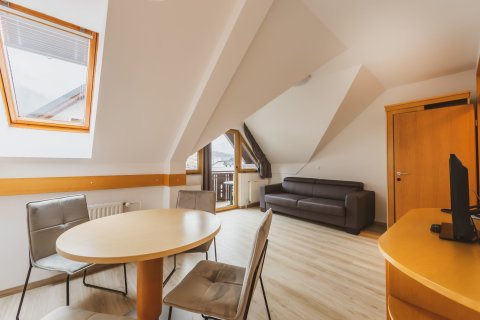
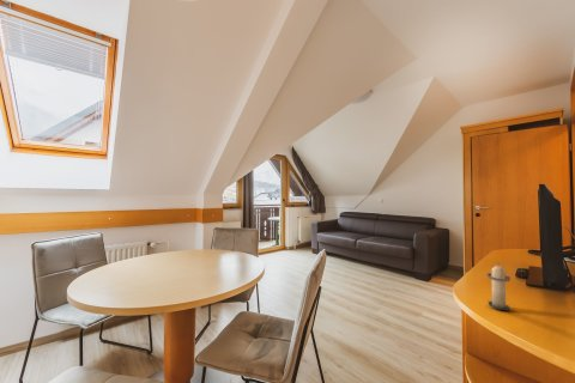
+ candle (498, 285)
